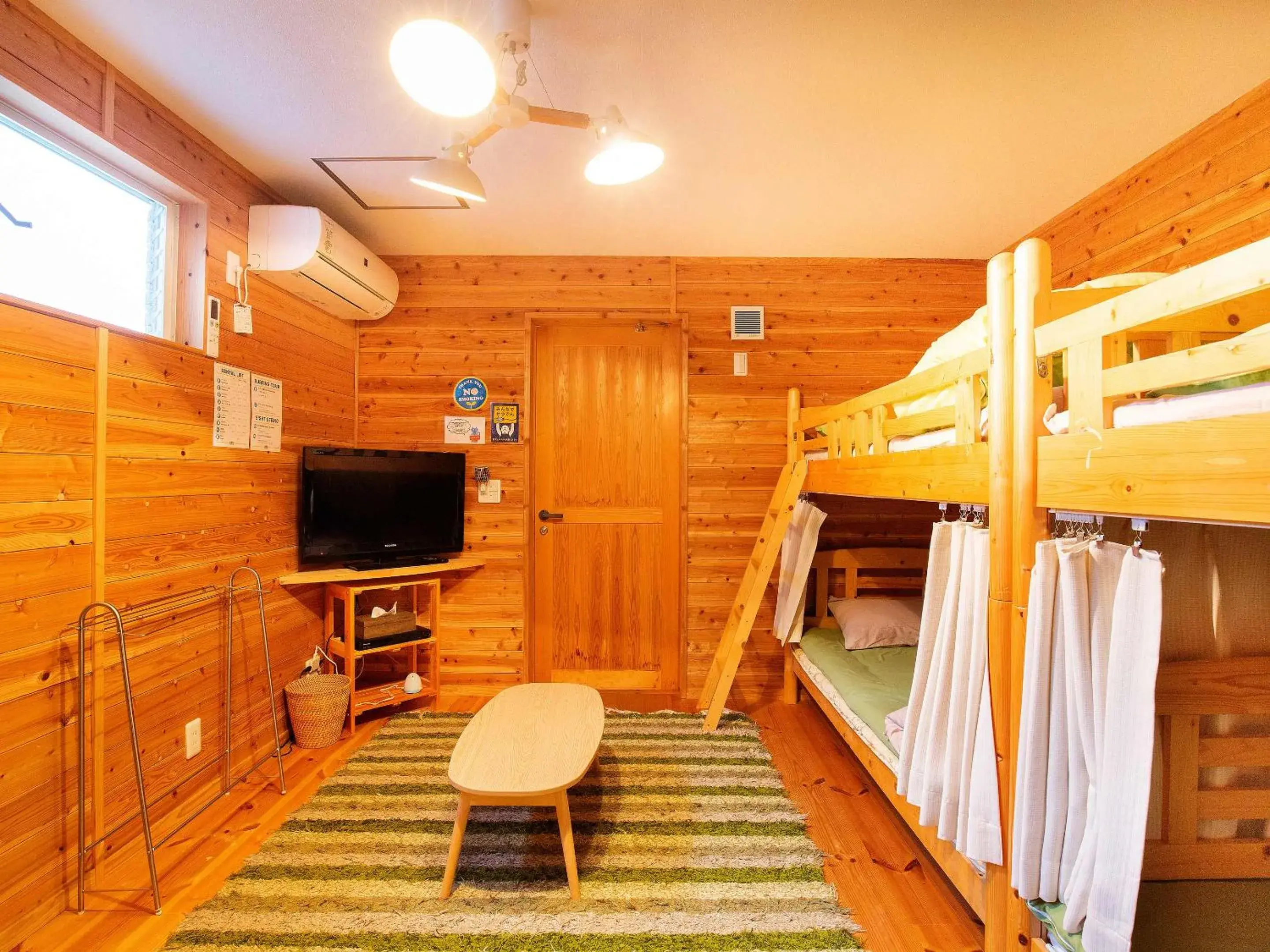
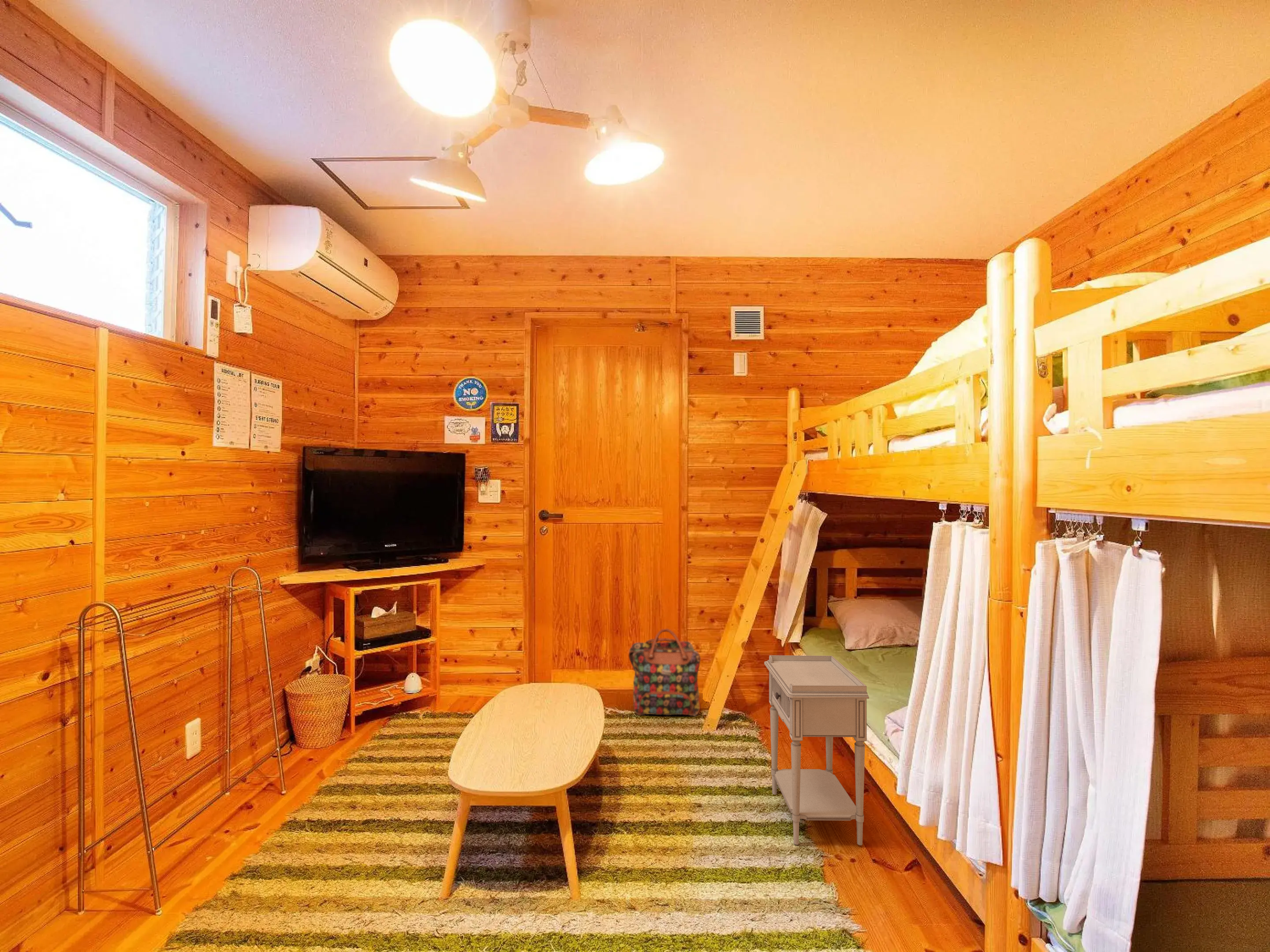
+ backpack (664, 669)
+ nightstand (813, 736)
